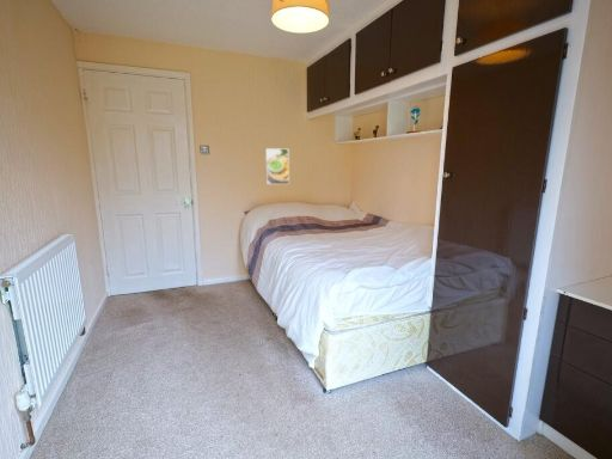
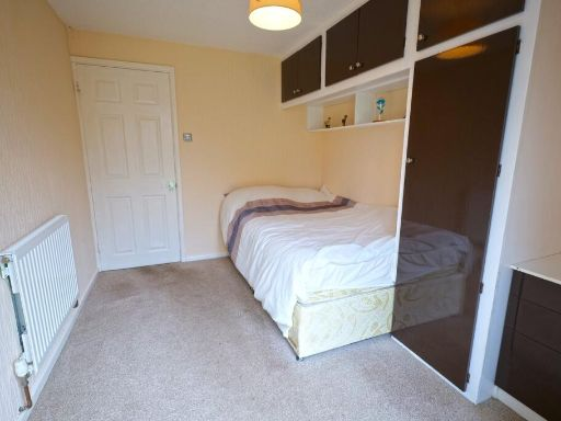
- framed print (277, 166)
